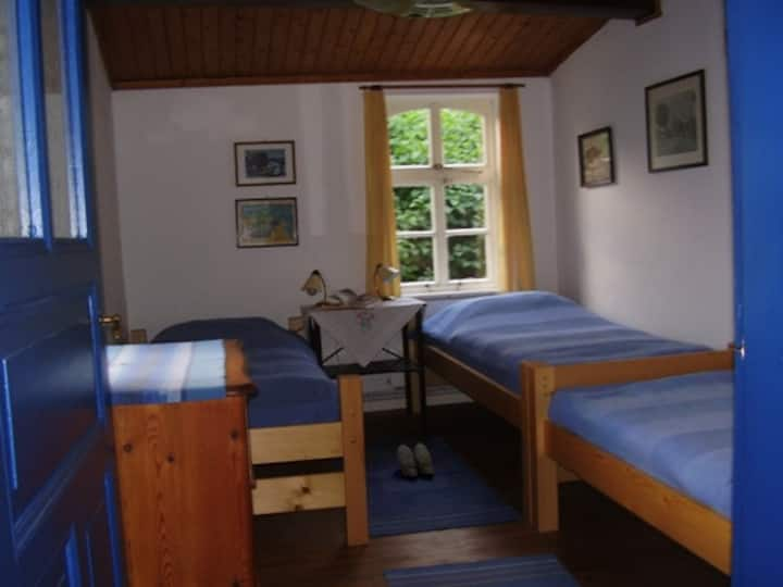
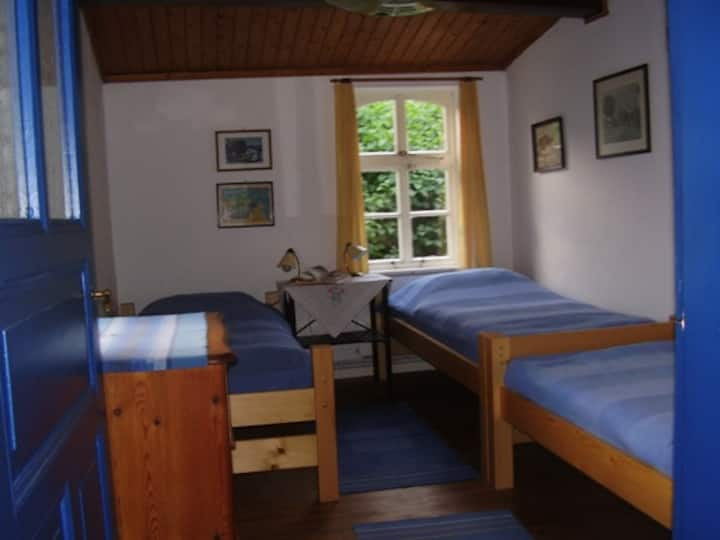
- slippers (415, 460)
